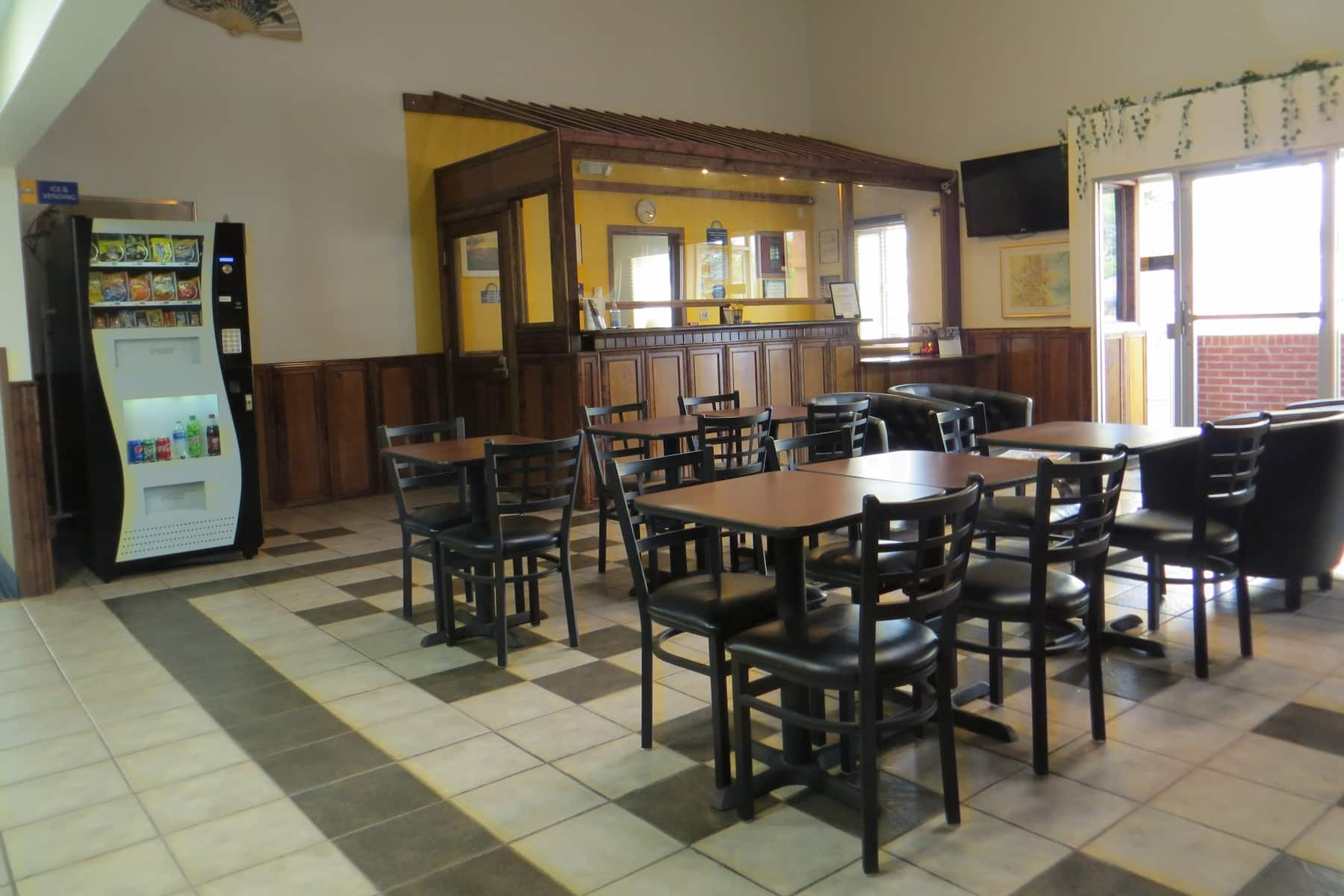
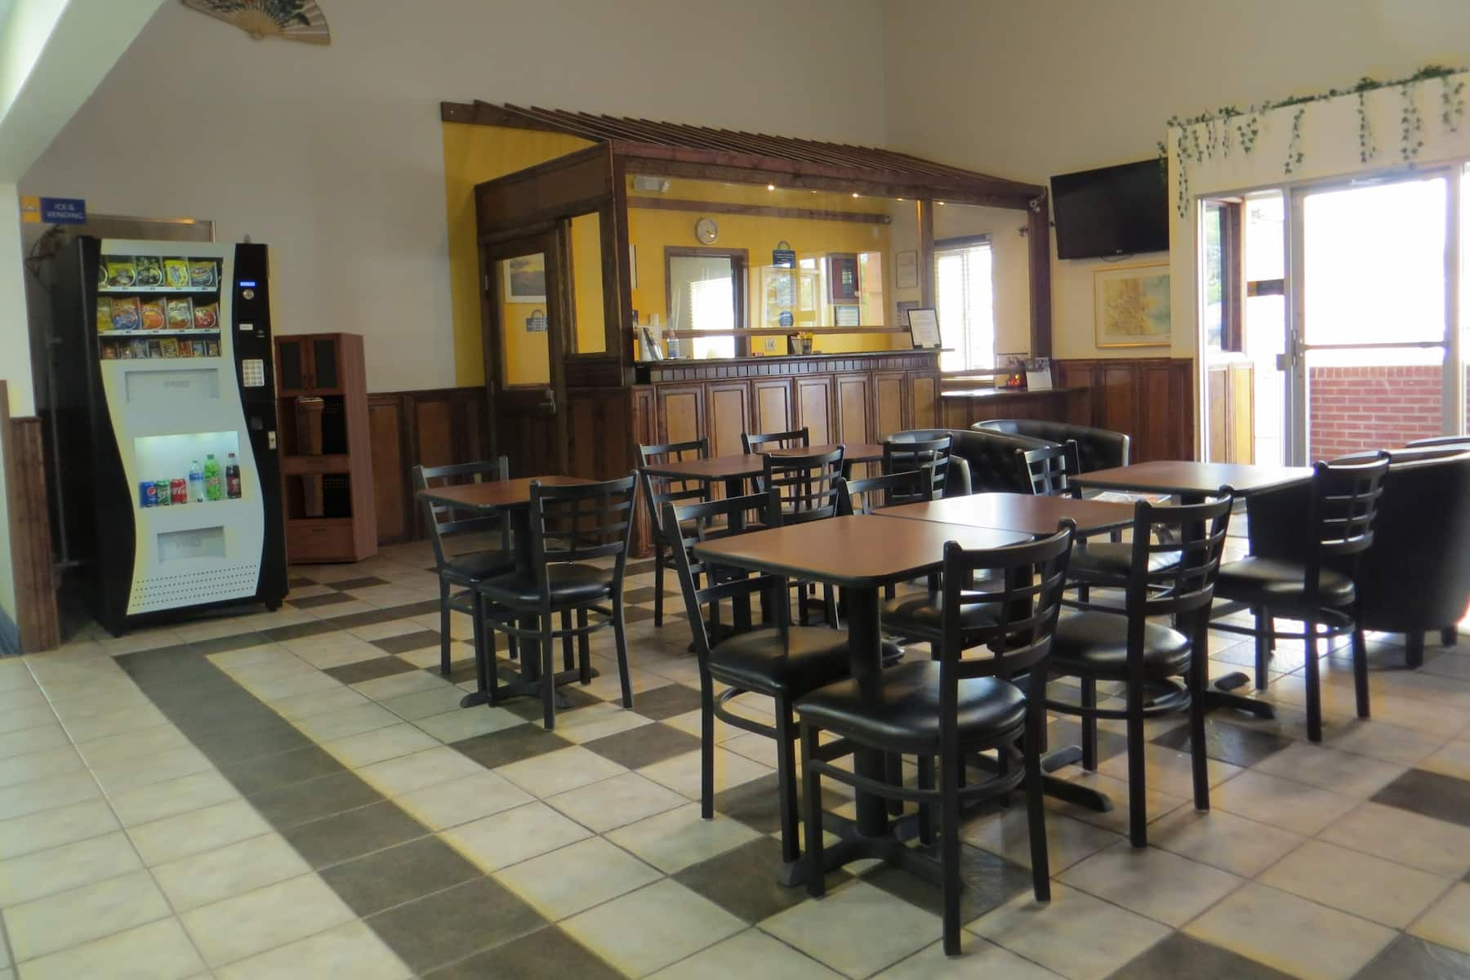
+ cabinet (326, 447)
